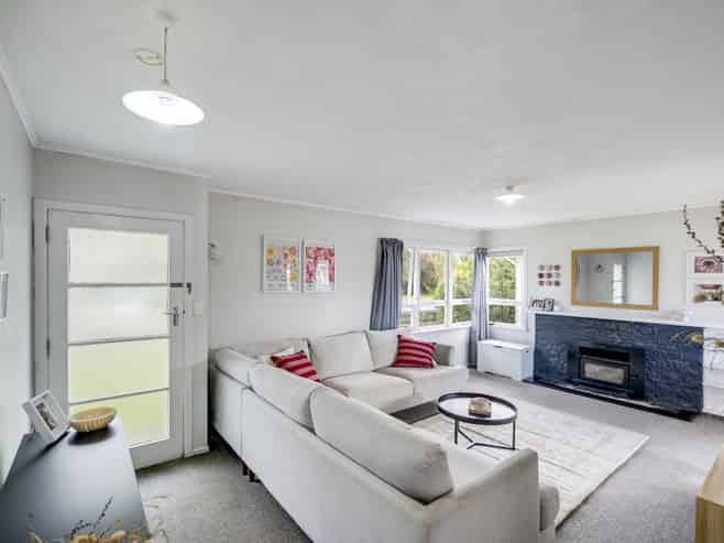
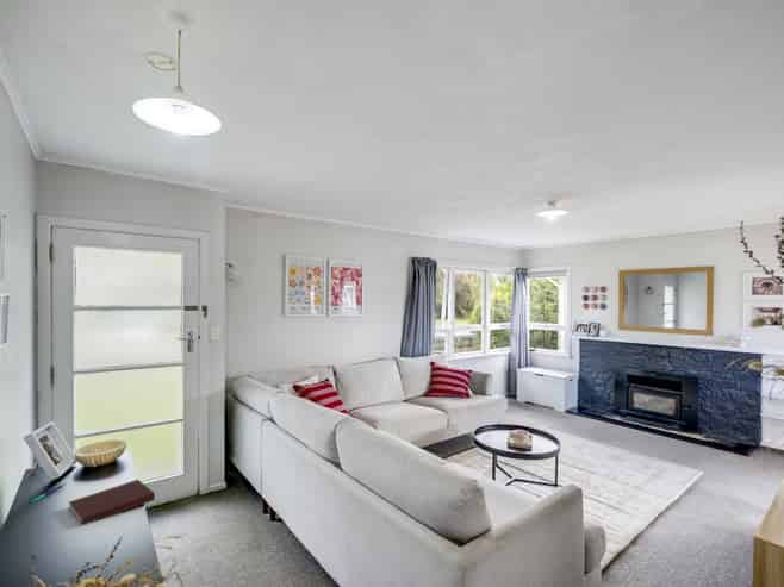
+ notebook (112, 500)
+ pen (48, 493)
